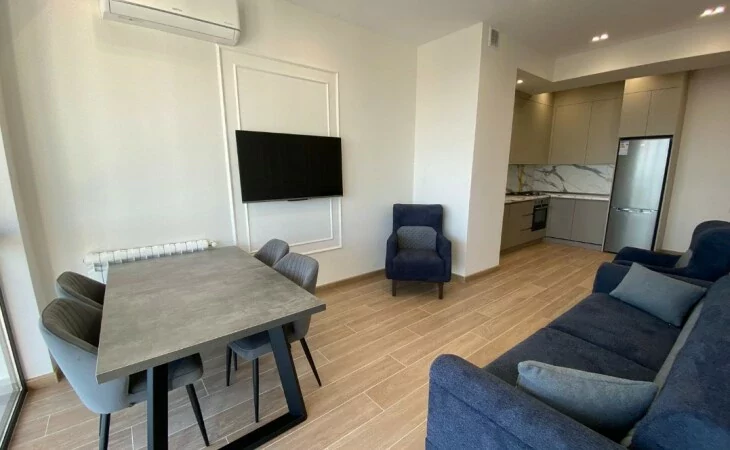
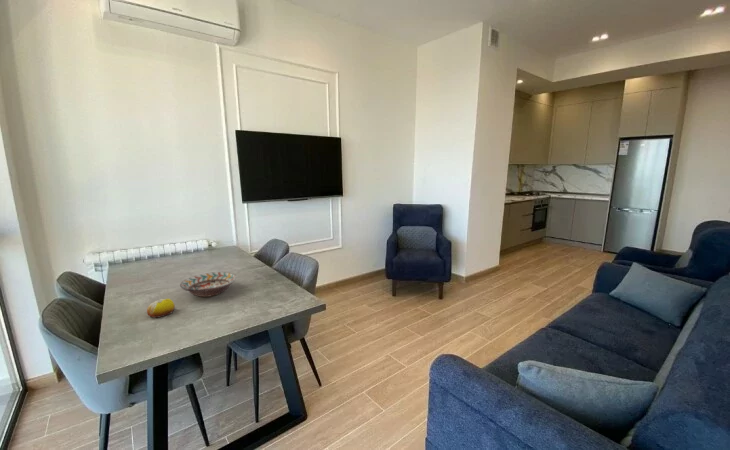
+ decorative bowl (209, 286)
+ fruit (160, 306)
